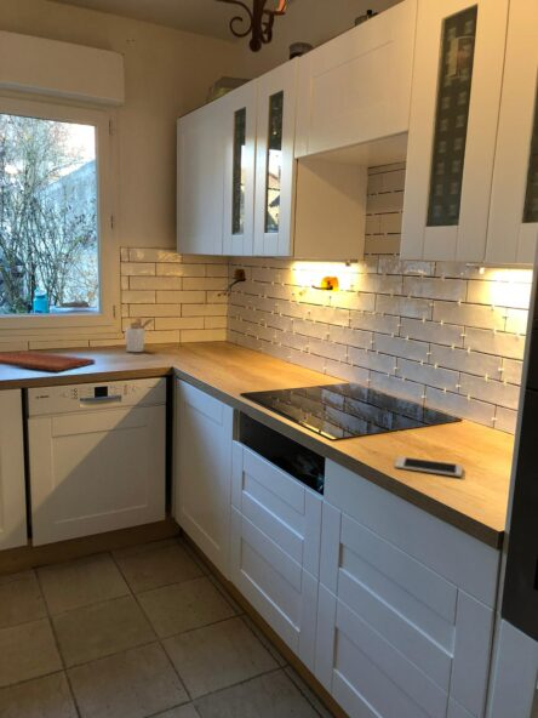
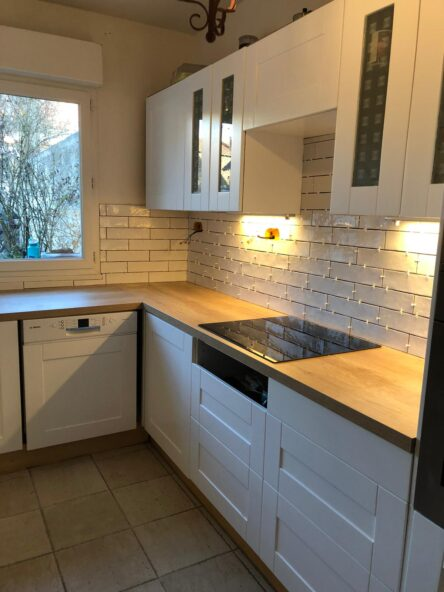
- cutting board (36, 360)
- utensil holder (139, 334)
- cell phone (428, 466)
